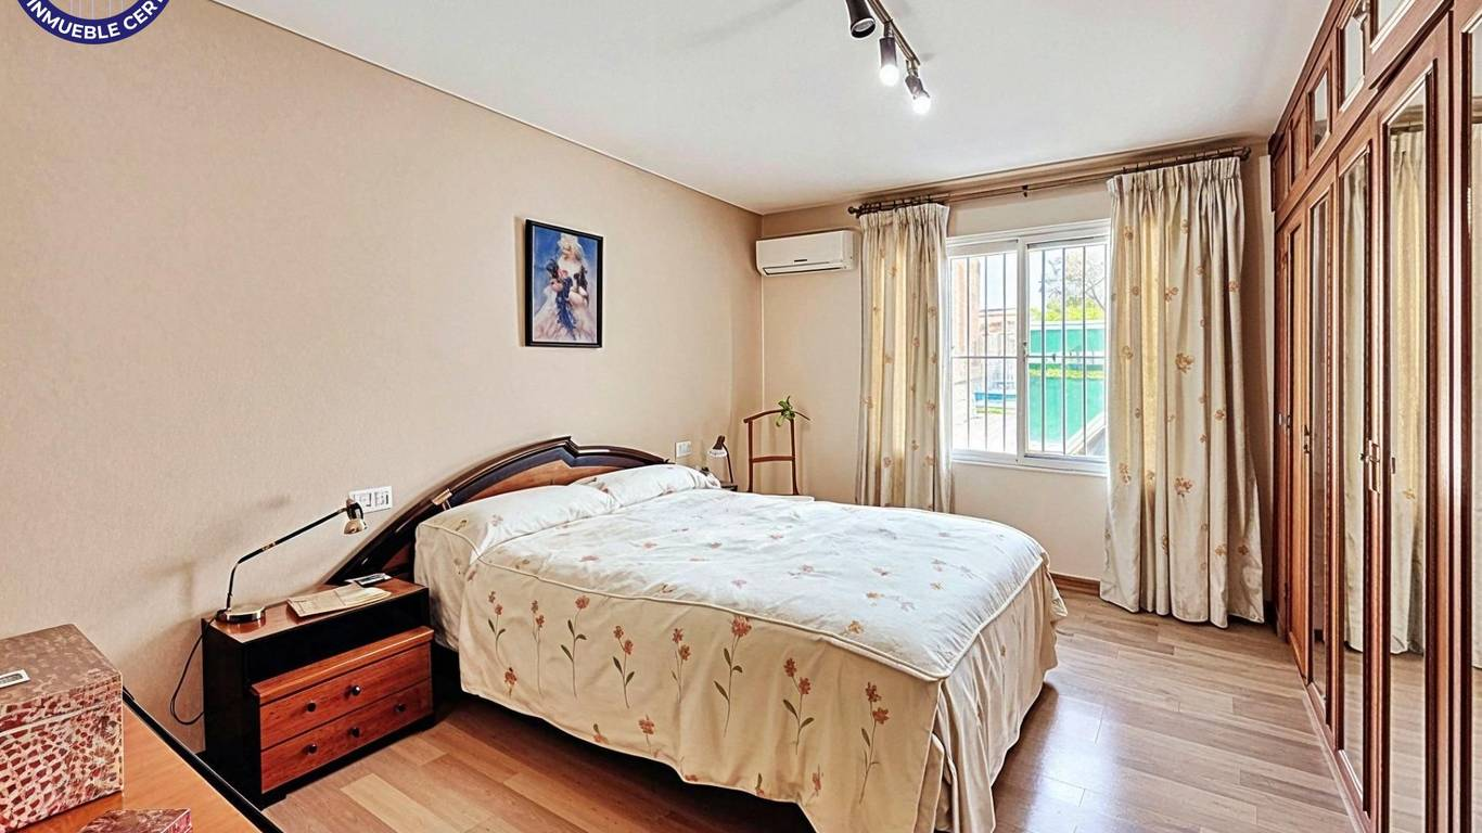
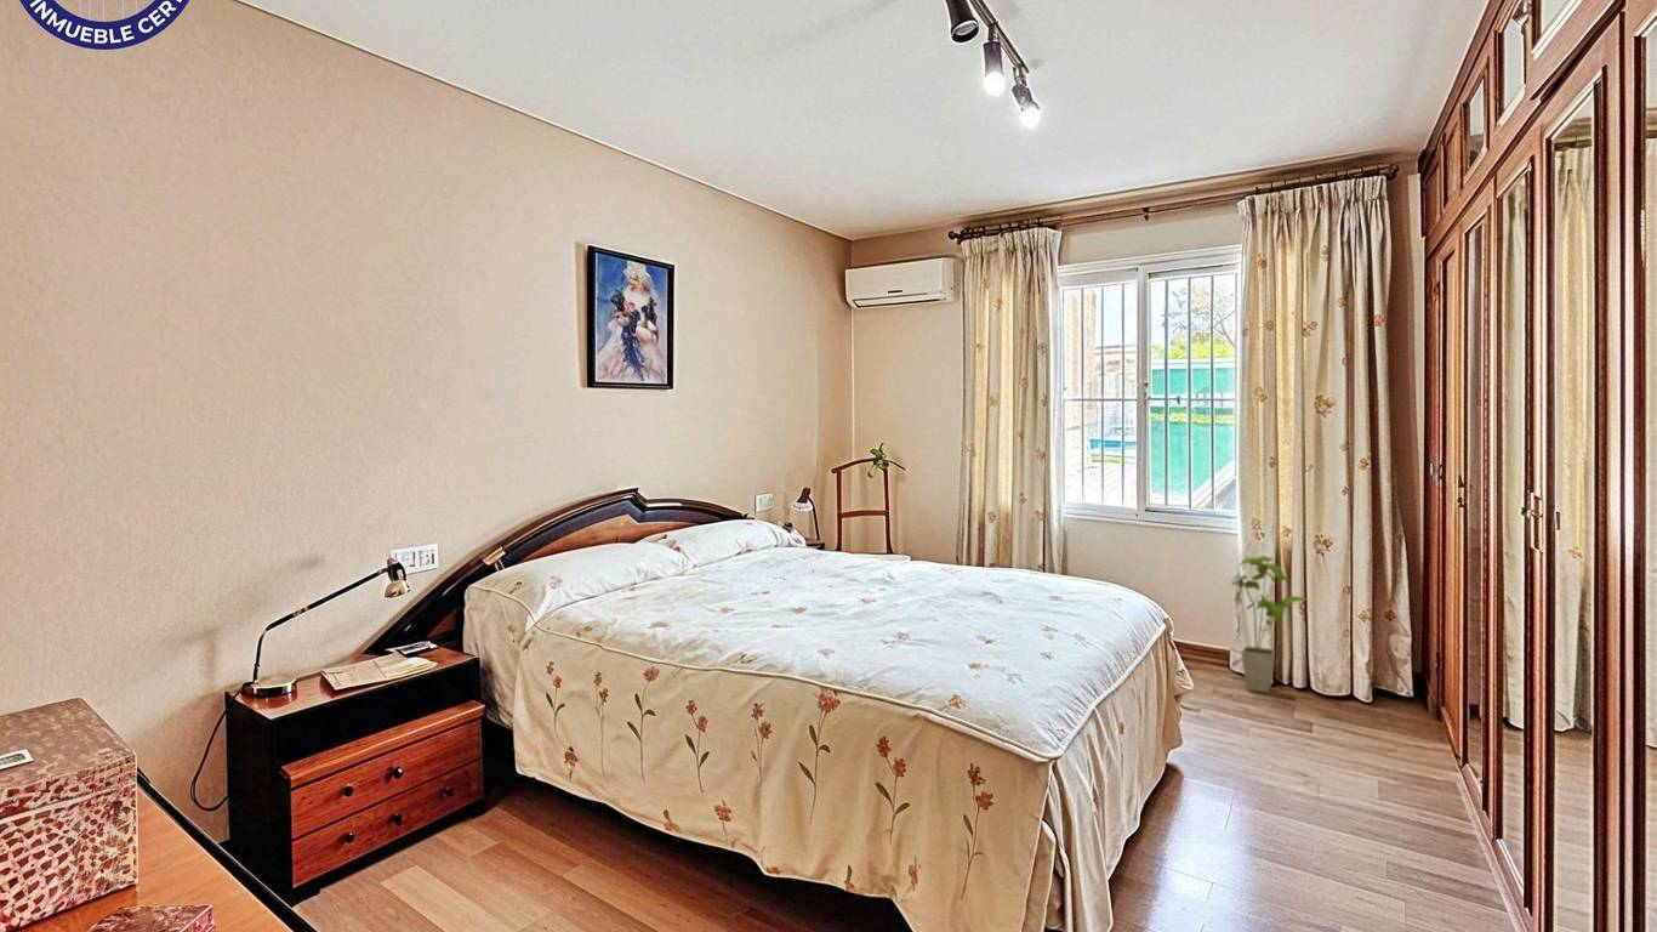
+ house plant (1268, 624)
